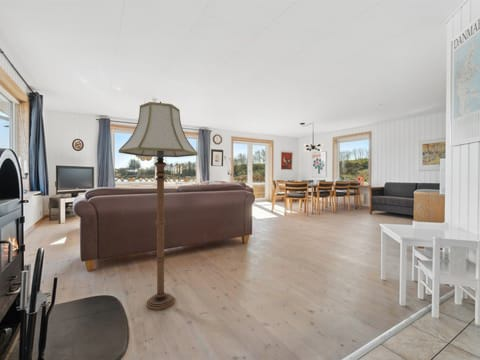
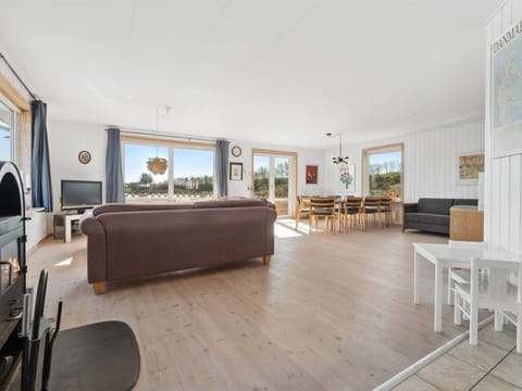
- floor lamp (160, 202)
